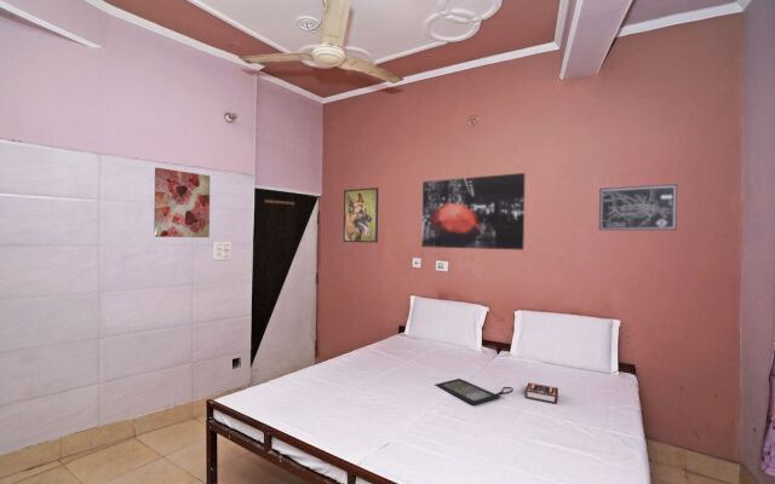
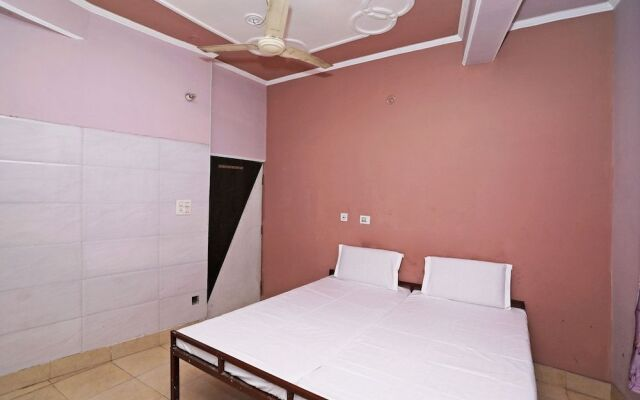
- wall art (636, 208)
- wall art (183, 204)
- book (541, 392)
- wall art (469, 213)
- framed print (360, 215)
- clutch bag (469, 391)
